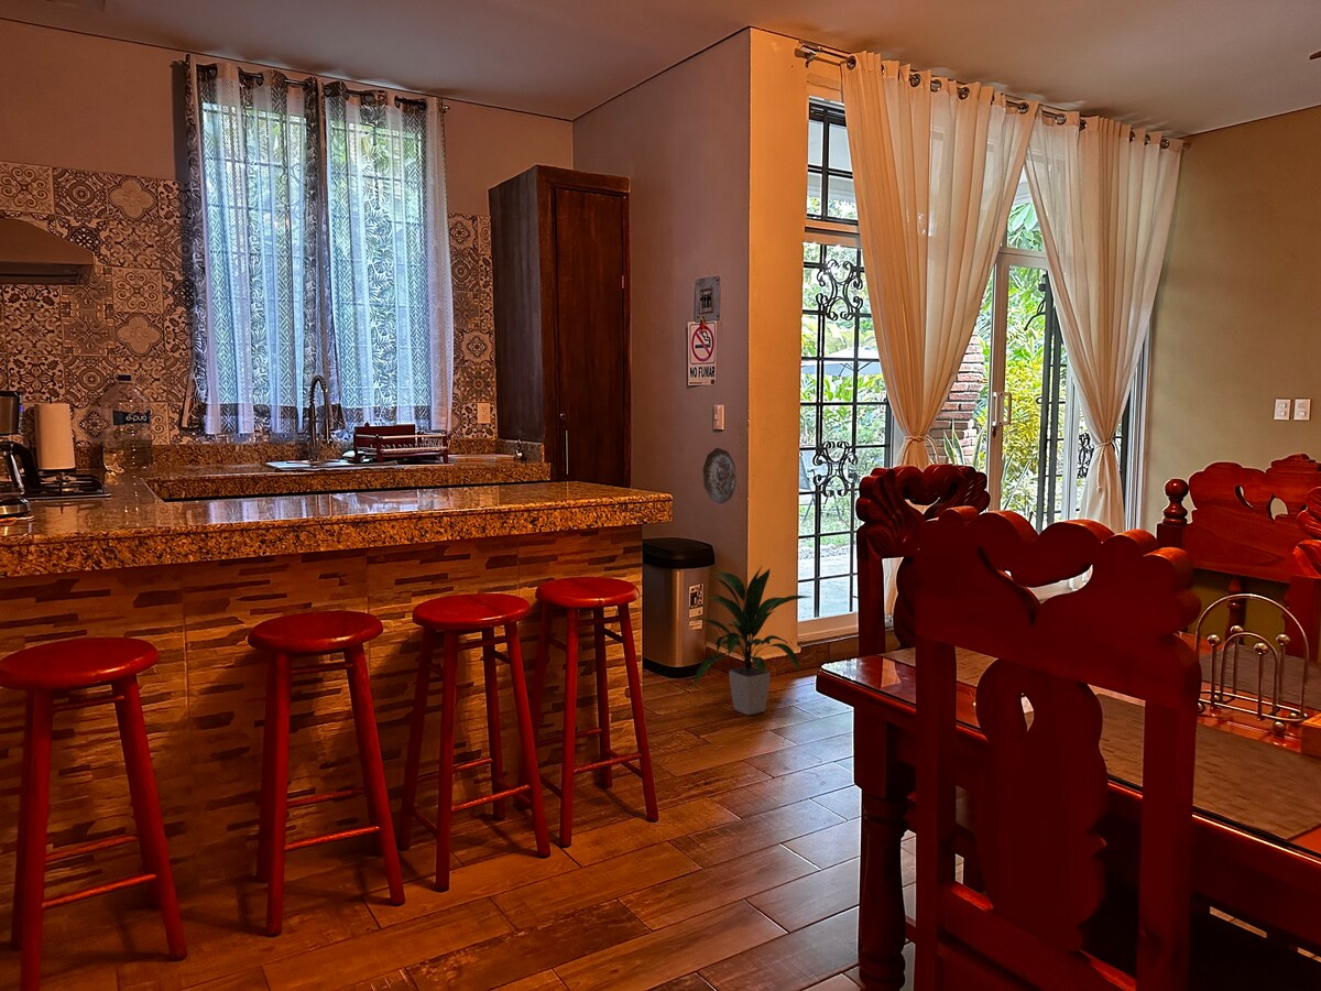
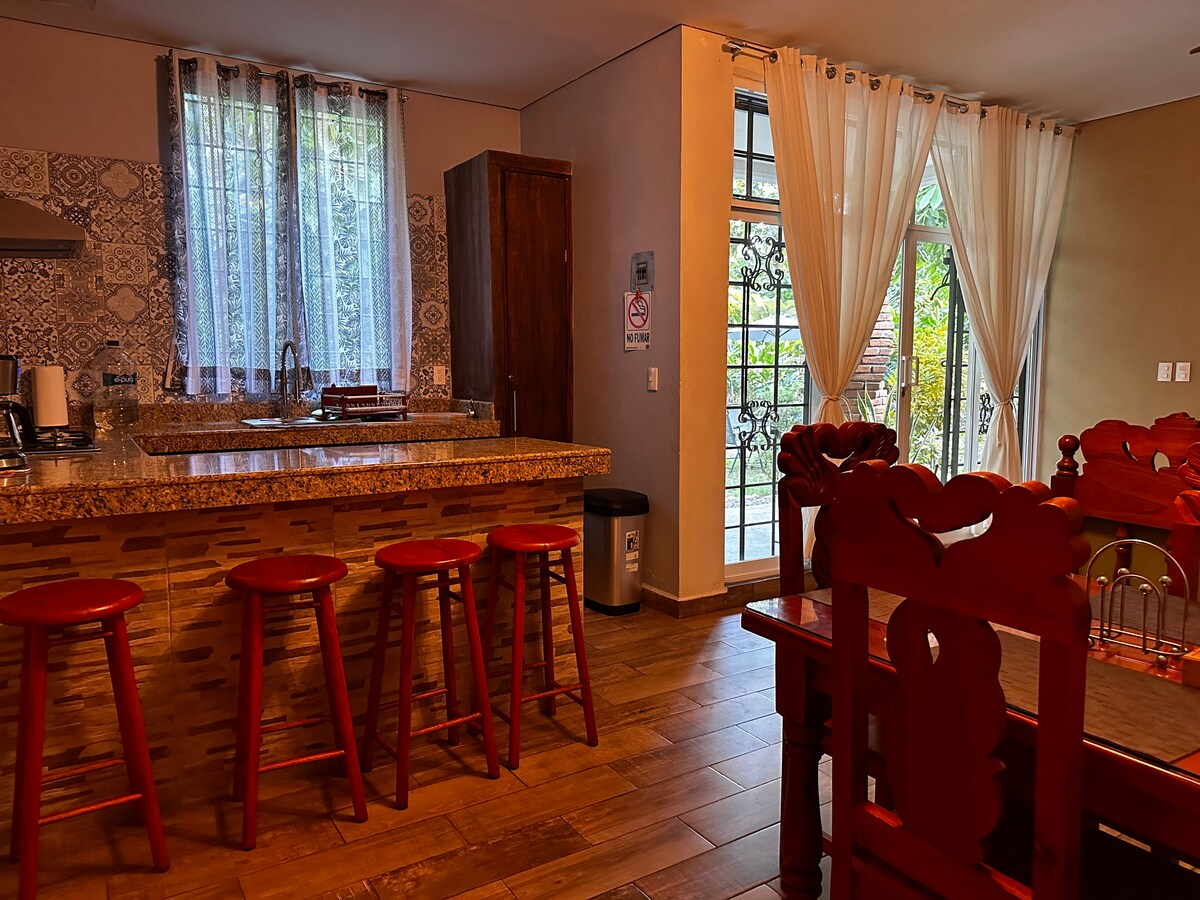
- decorative plate (721, 476)
- indoor plant (743, 636)
